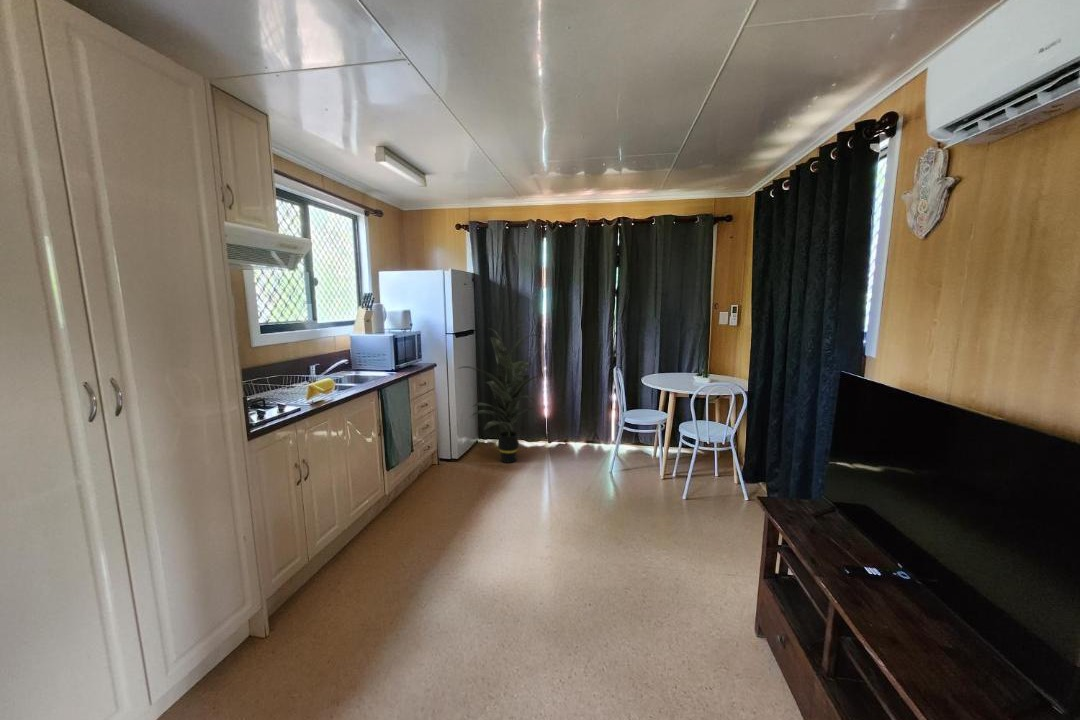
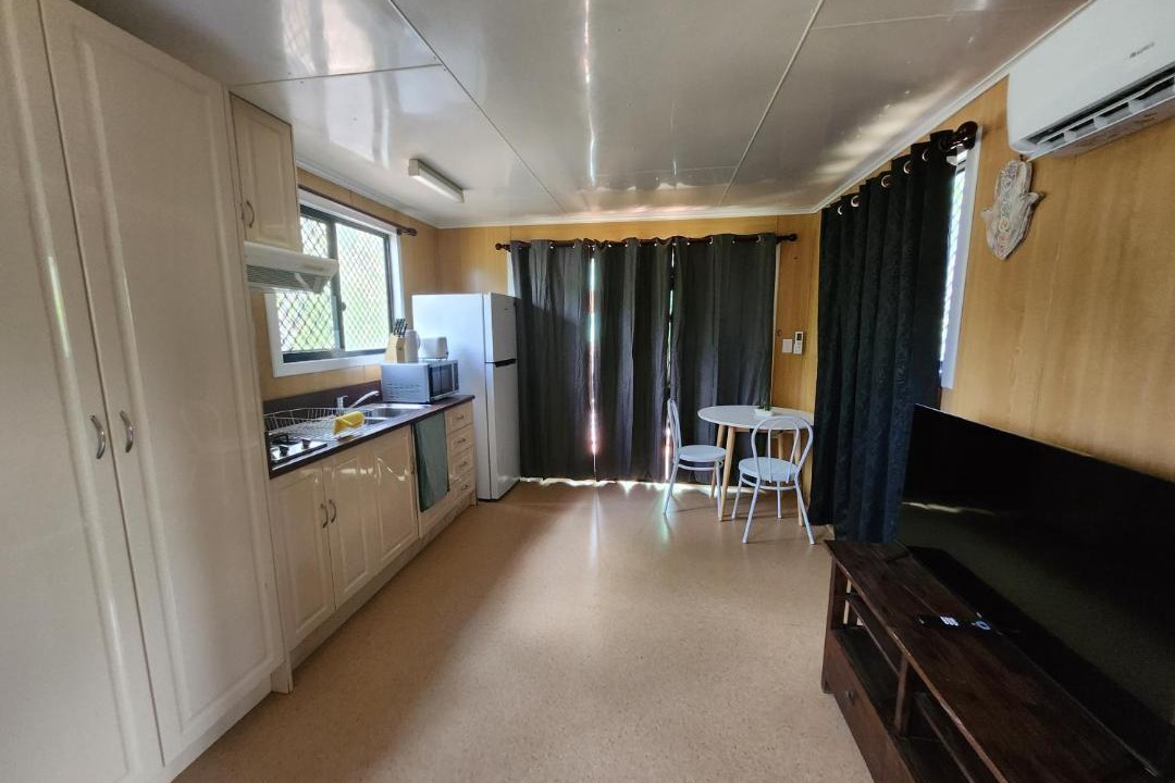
- indoor plant (503, 394)
